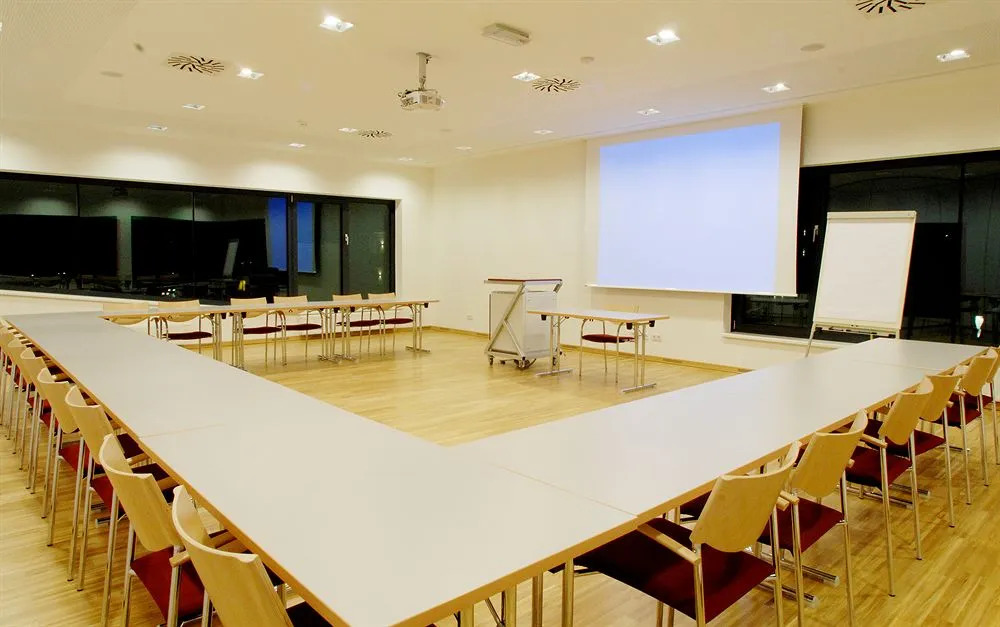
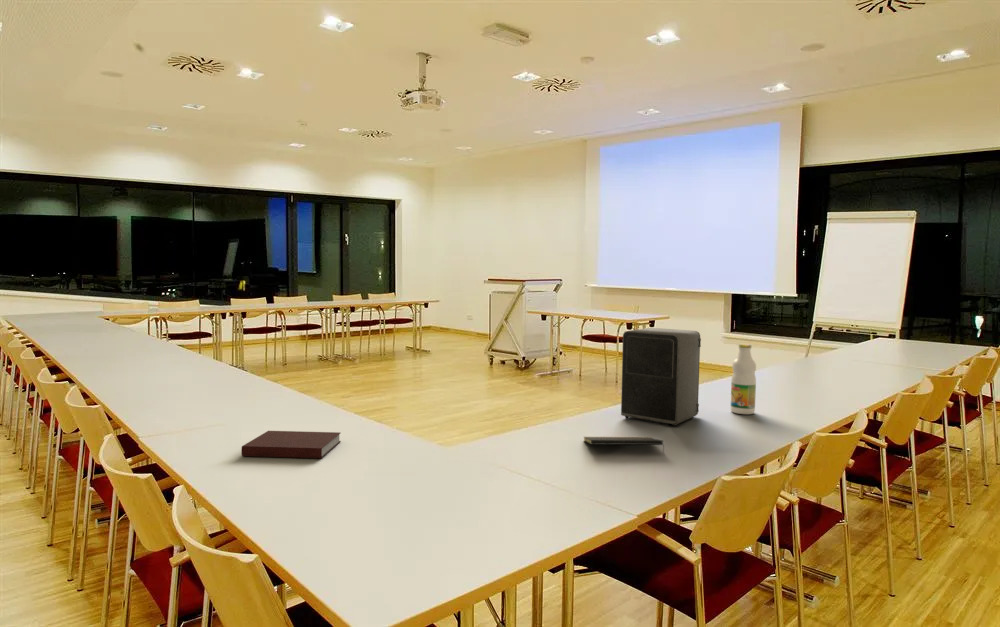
+ notebook (293, 443)
+ bottle (743, 378)
+ speaker (662, 374)
+ notepad (621, 440)
